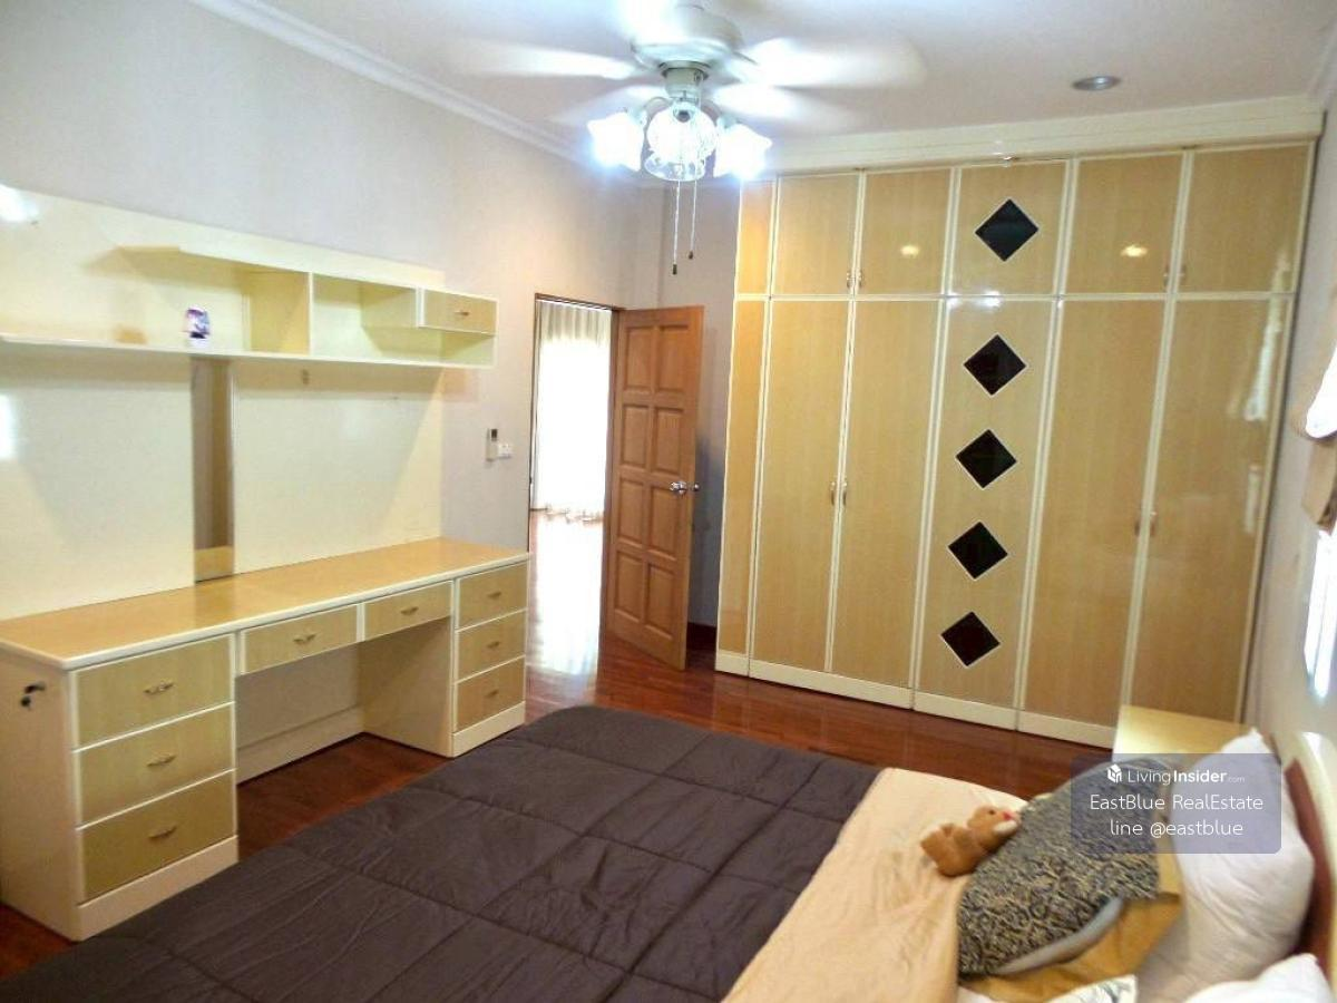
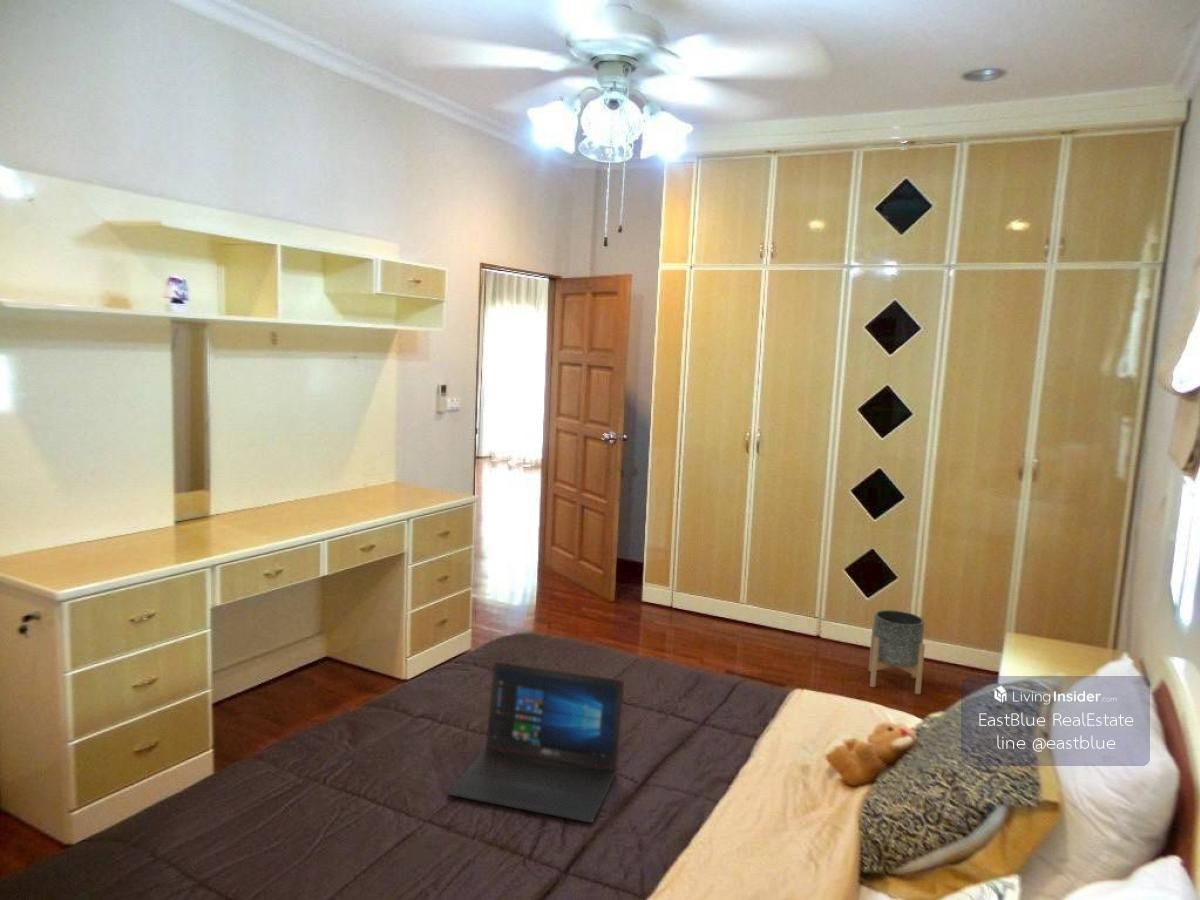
+ planter (896, 649)
+ laptop (539, 736)
